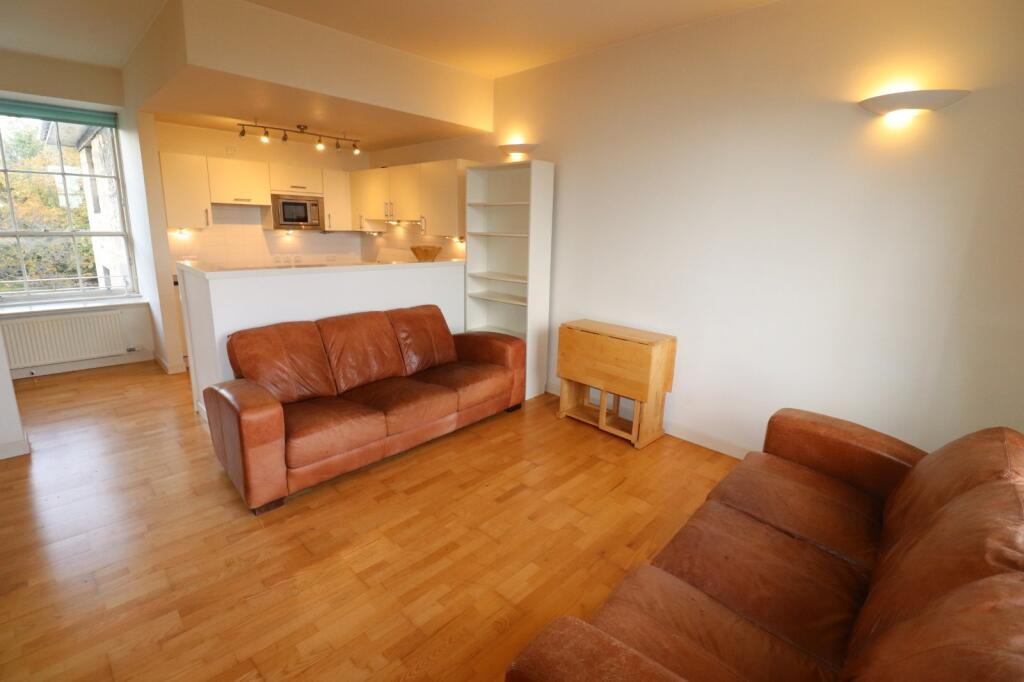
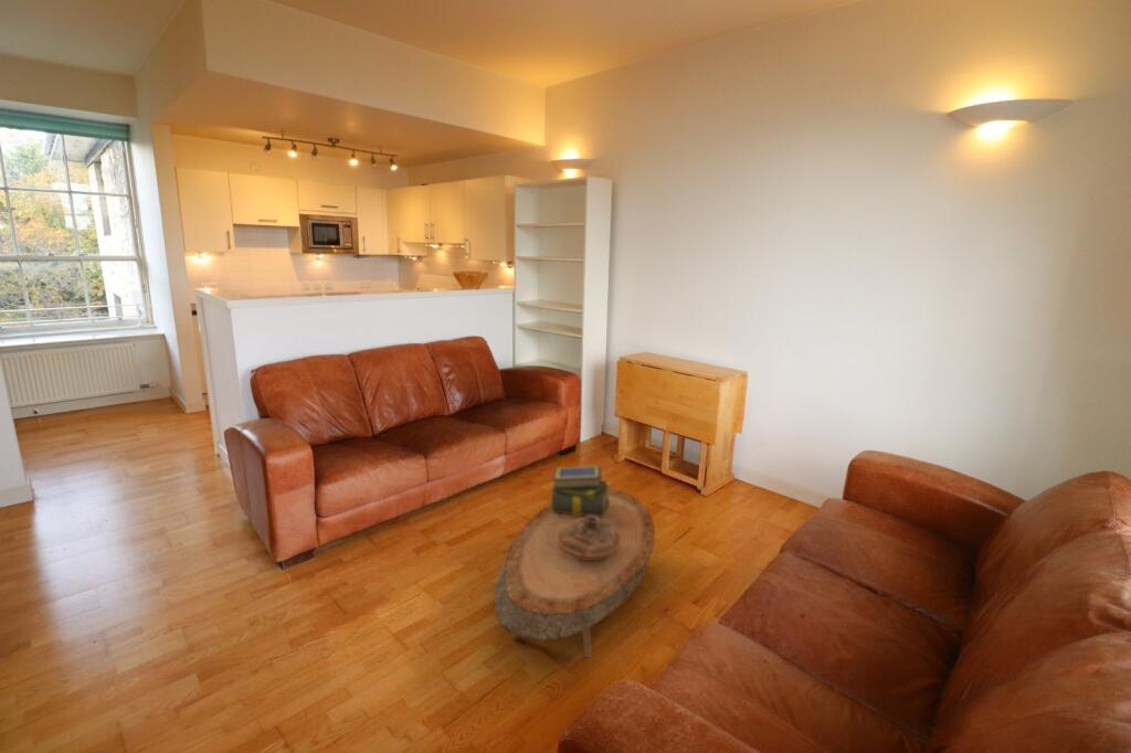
+ stack of books (579, 489)
+ decorative bowl (588, 534)
+ coffee table (581, 568)
